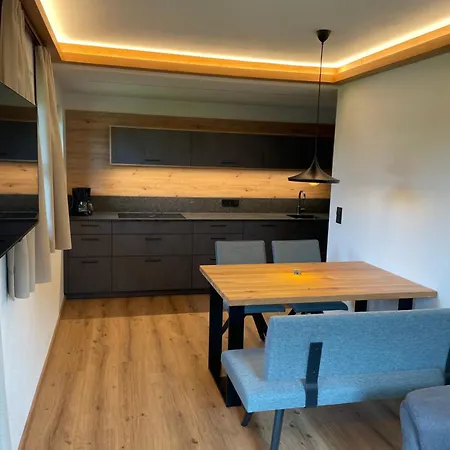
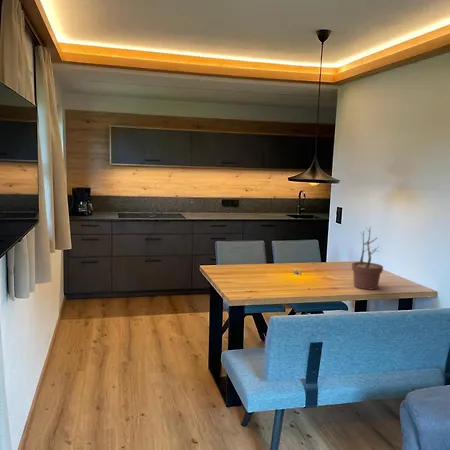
+ potted plant (369, 256)
